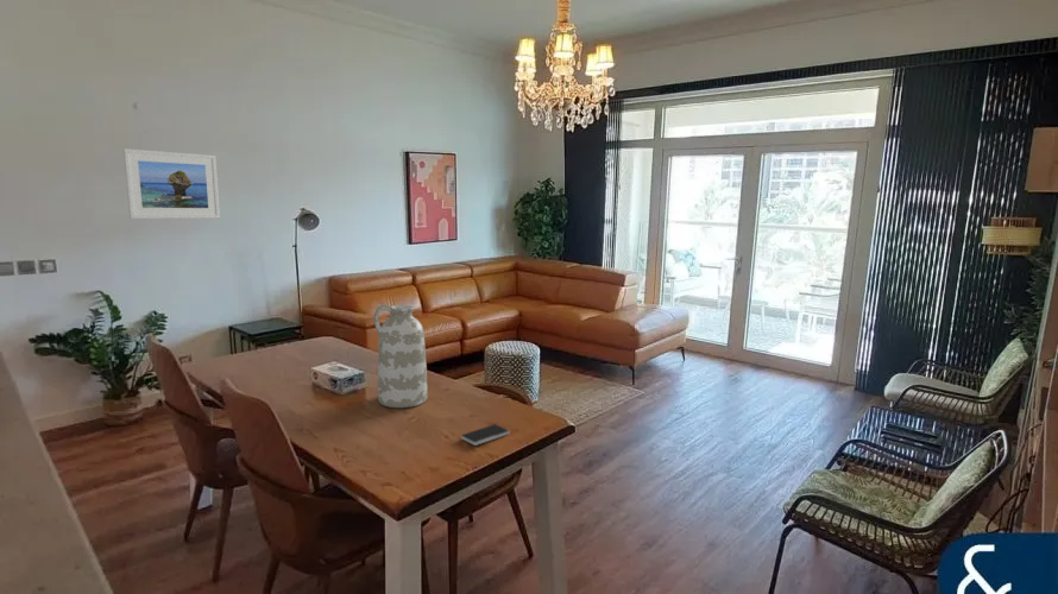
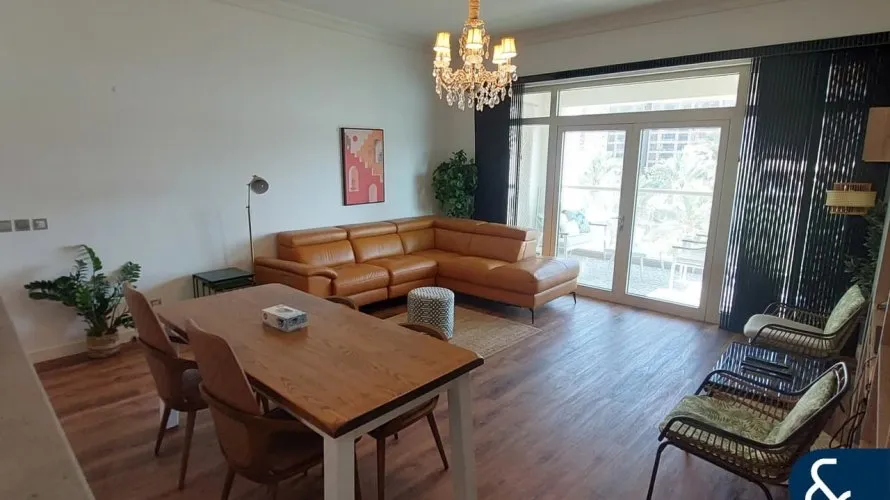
- smartphone (485, 434)
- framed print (174, 185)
- vase (399, 352)
